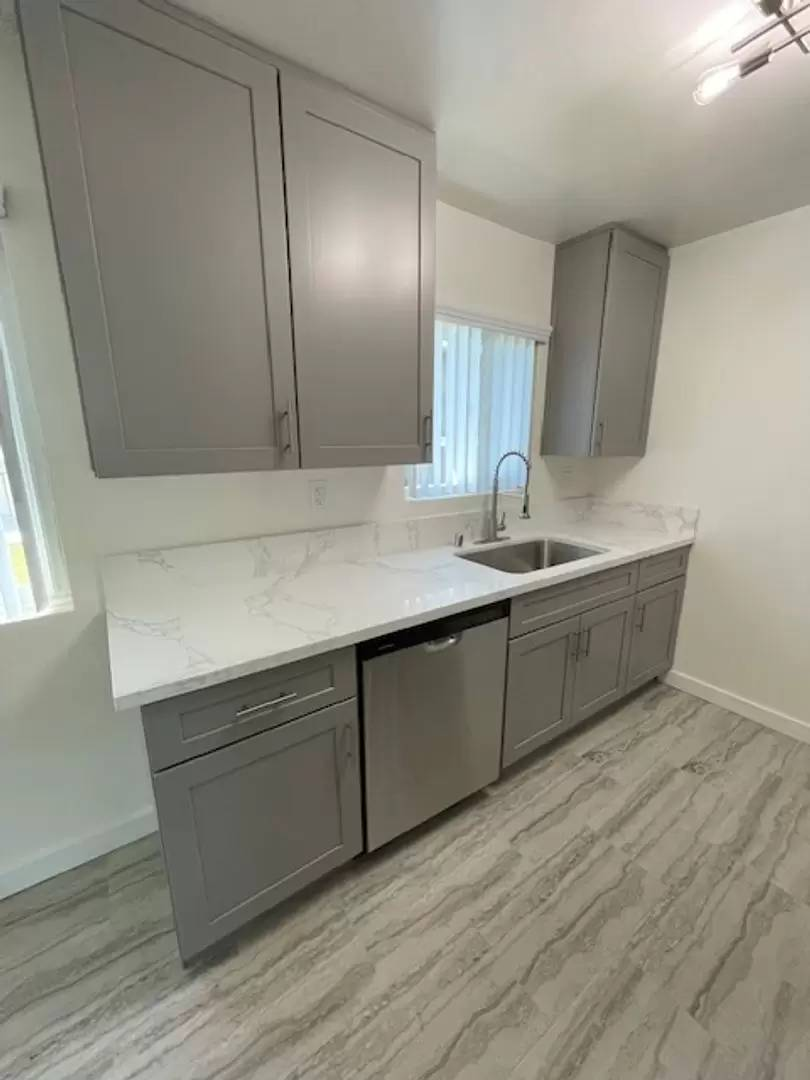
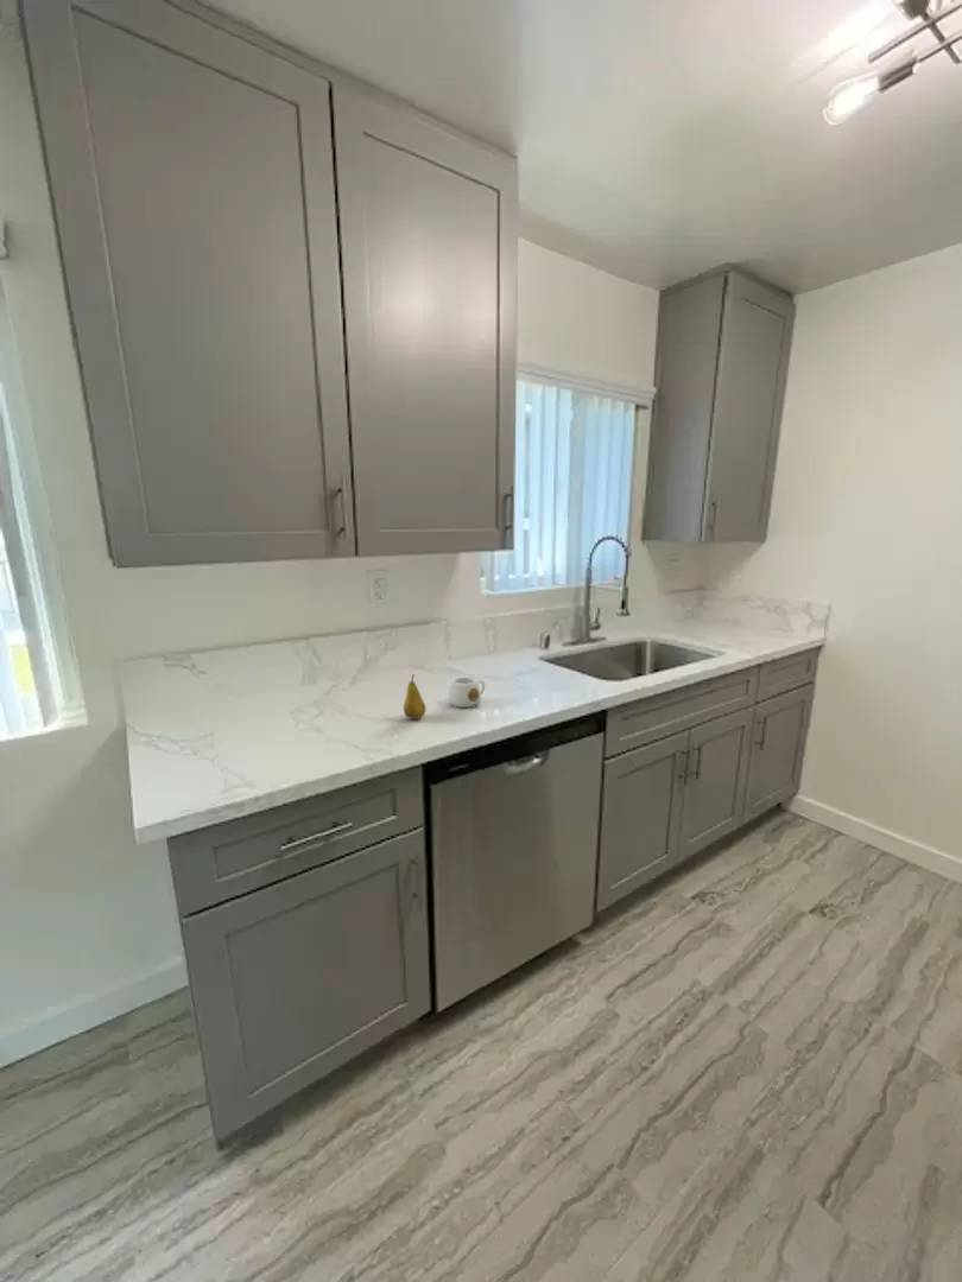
+ mug (468, 691)
+ fruit (413, 696)
